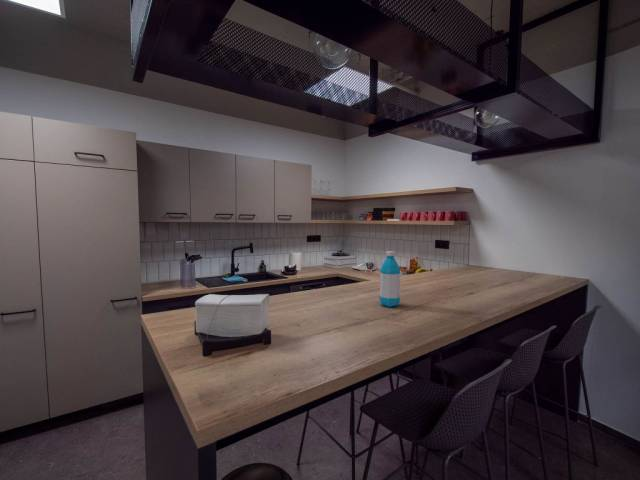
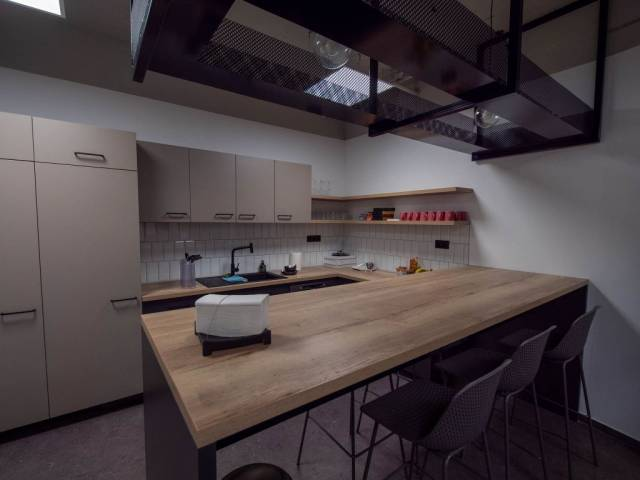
- water bottle (390, 278)
